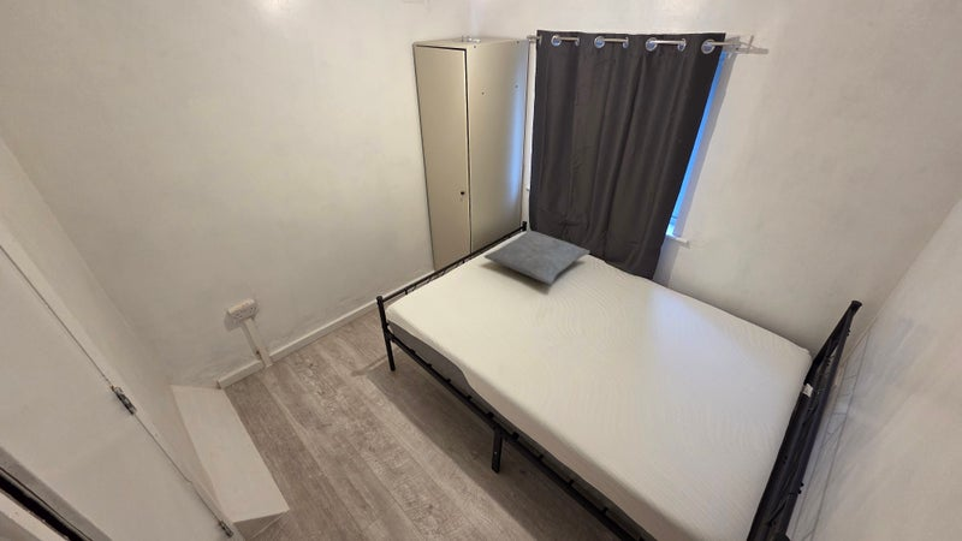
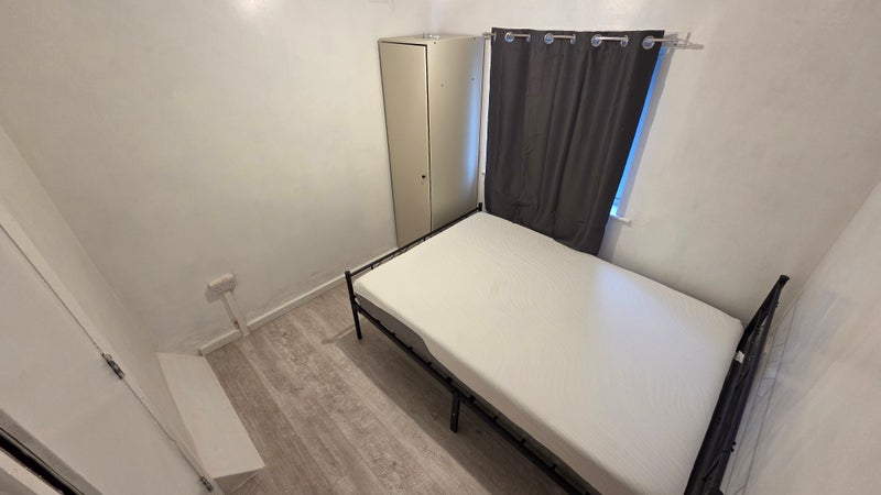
- pillow (538, 254)
